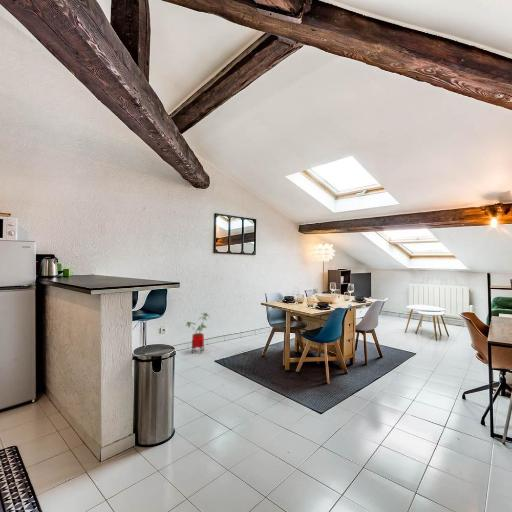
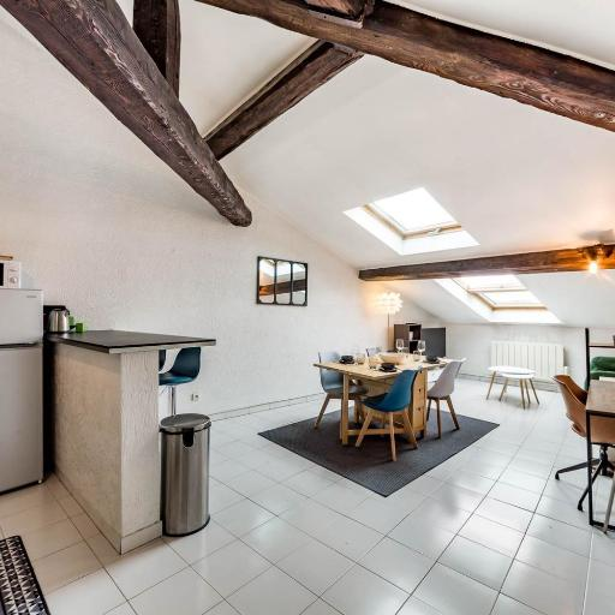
- house plant (199, 332)
